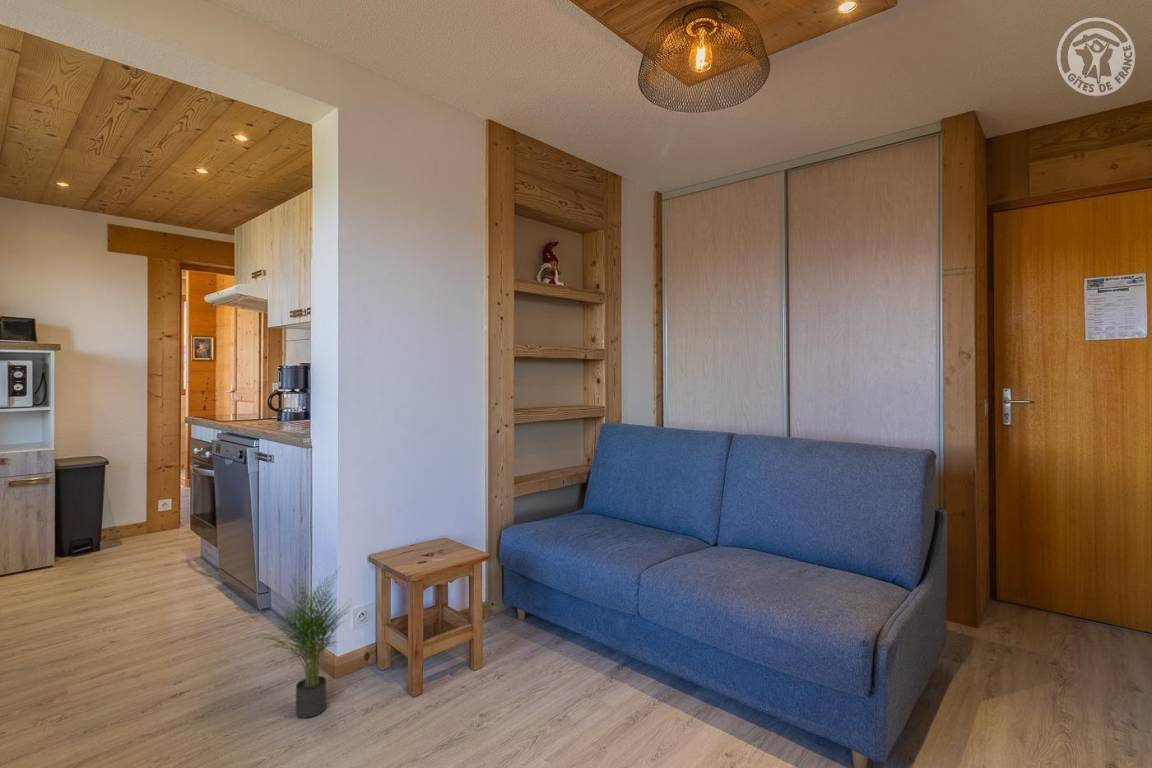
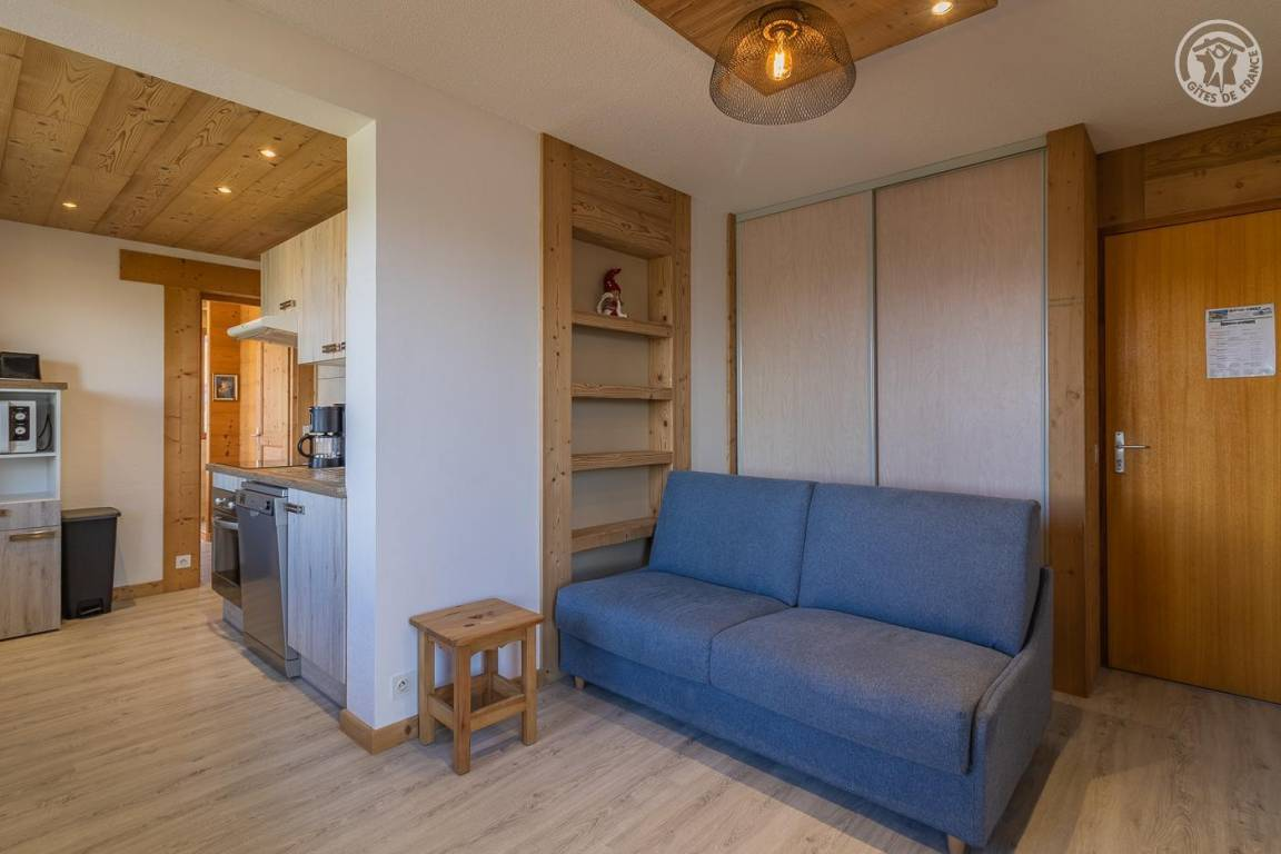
- potted plant (303, 643)
